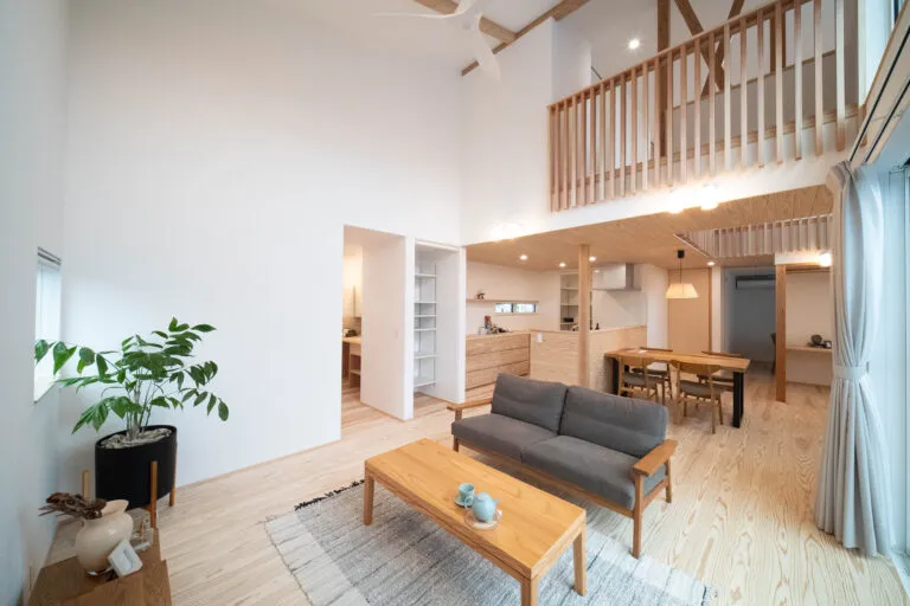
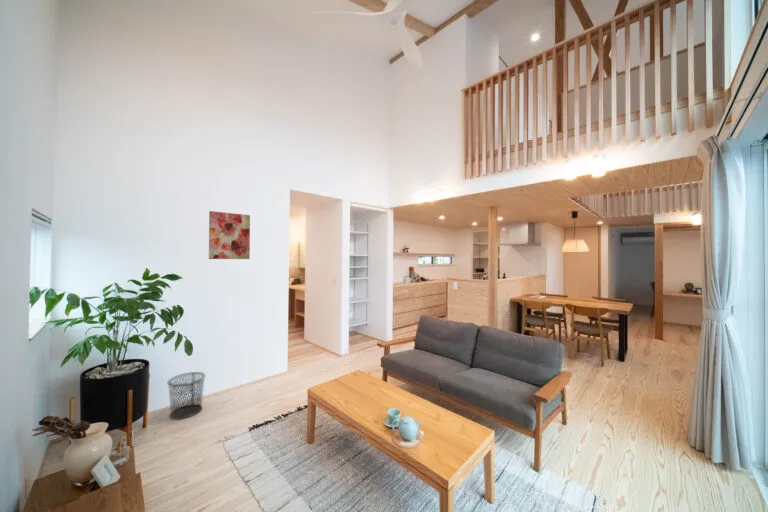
+ wall art (230, 236)
+ waste bin (187, 394)
